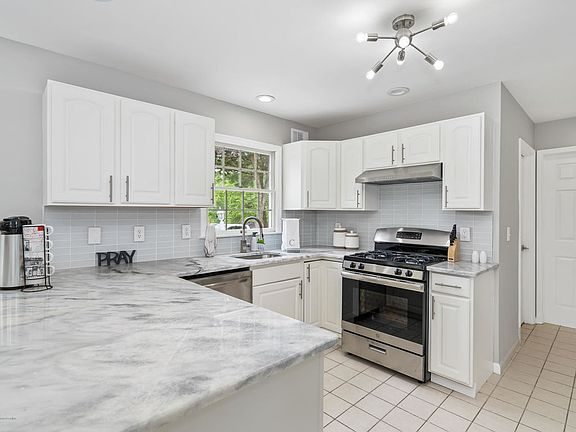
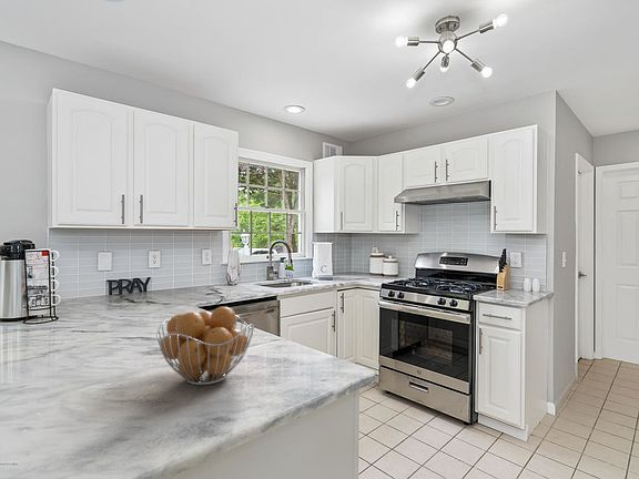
+ fruit basket (206, 343)
